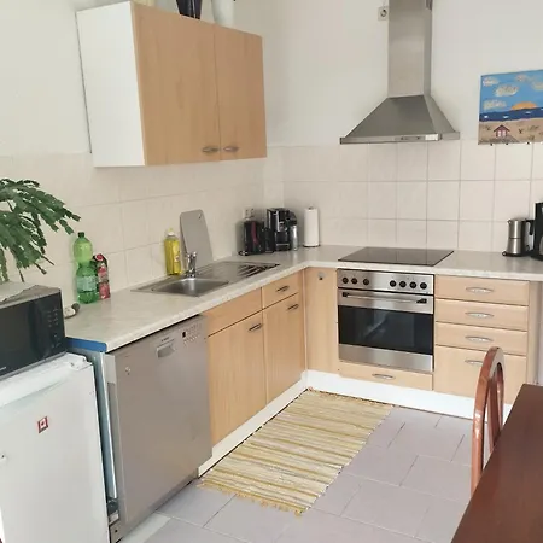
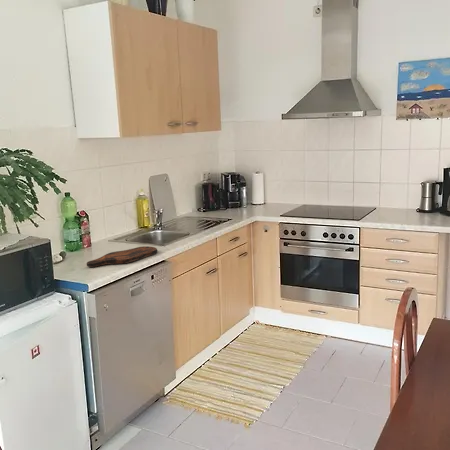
+ cutting board (124, 256)
